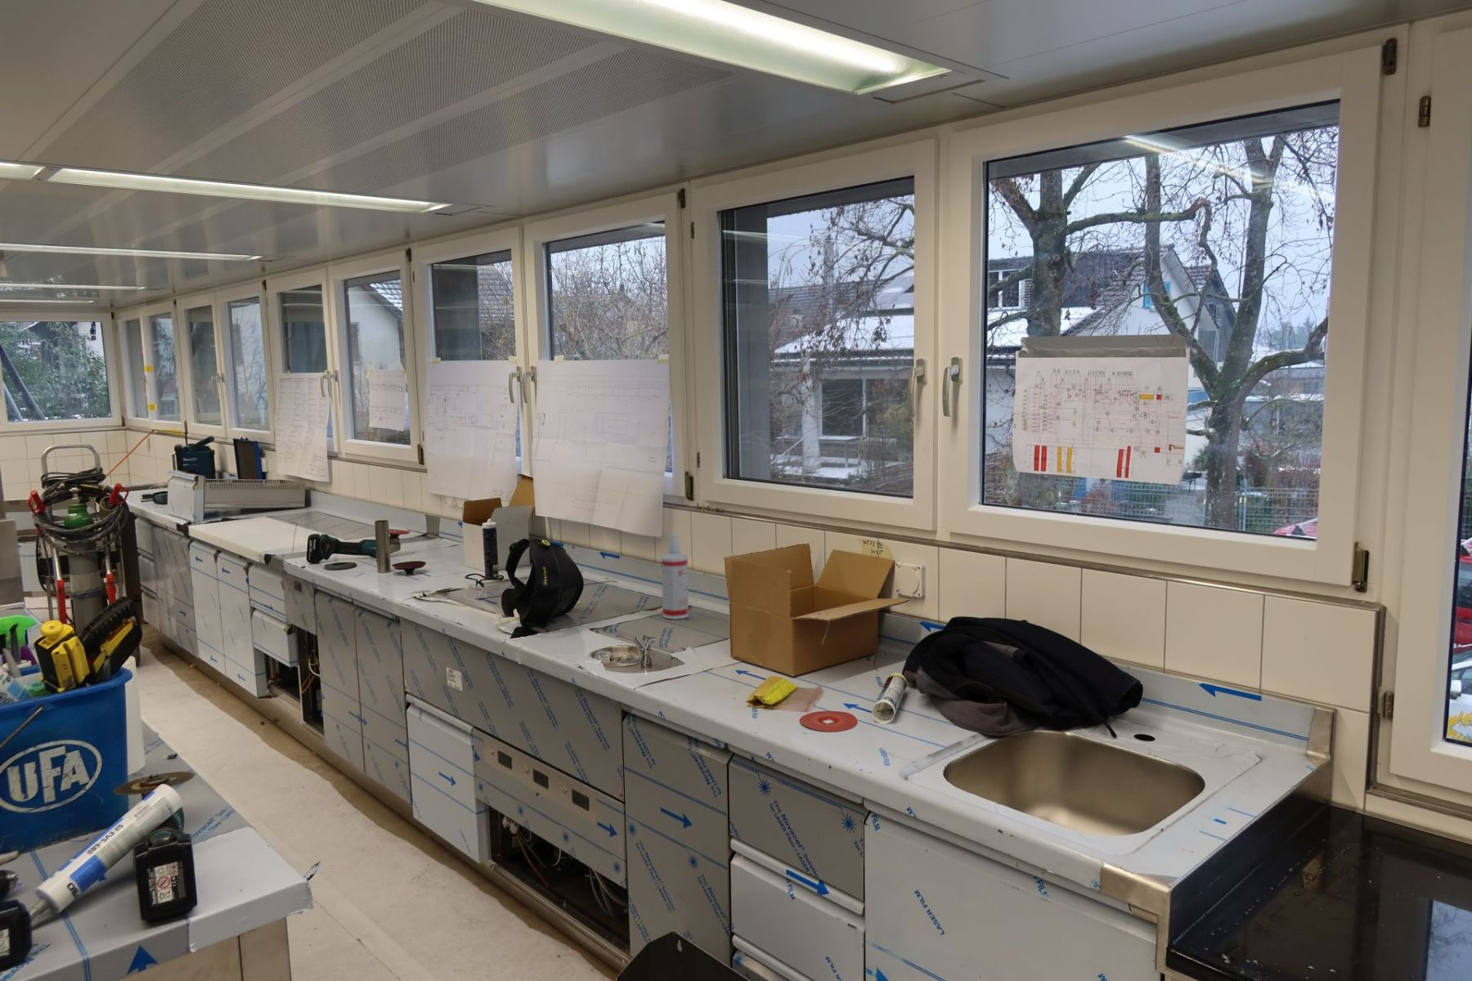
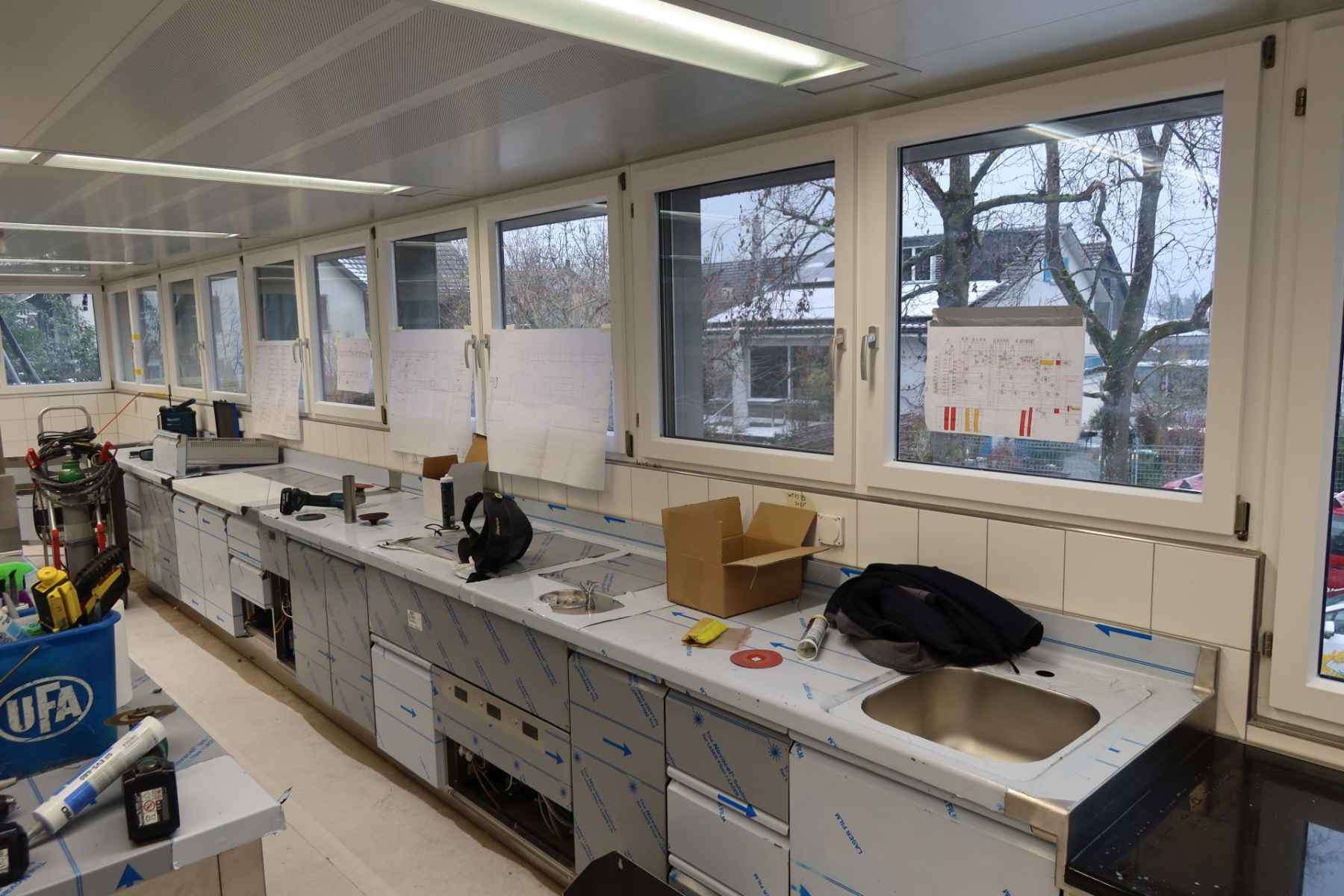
- spray bottle (675, 575)
